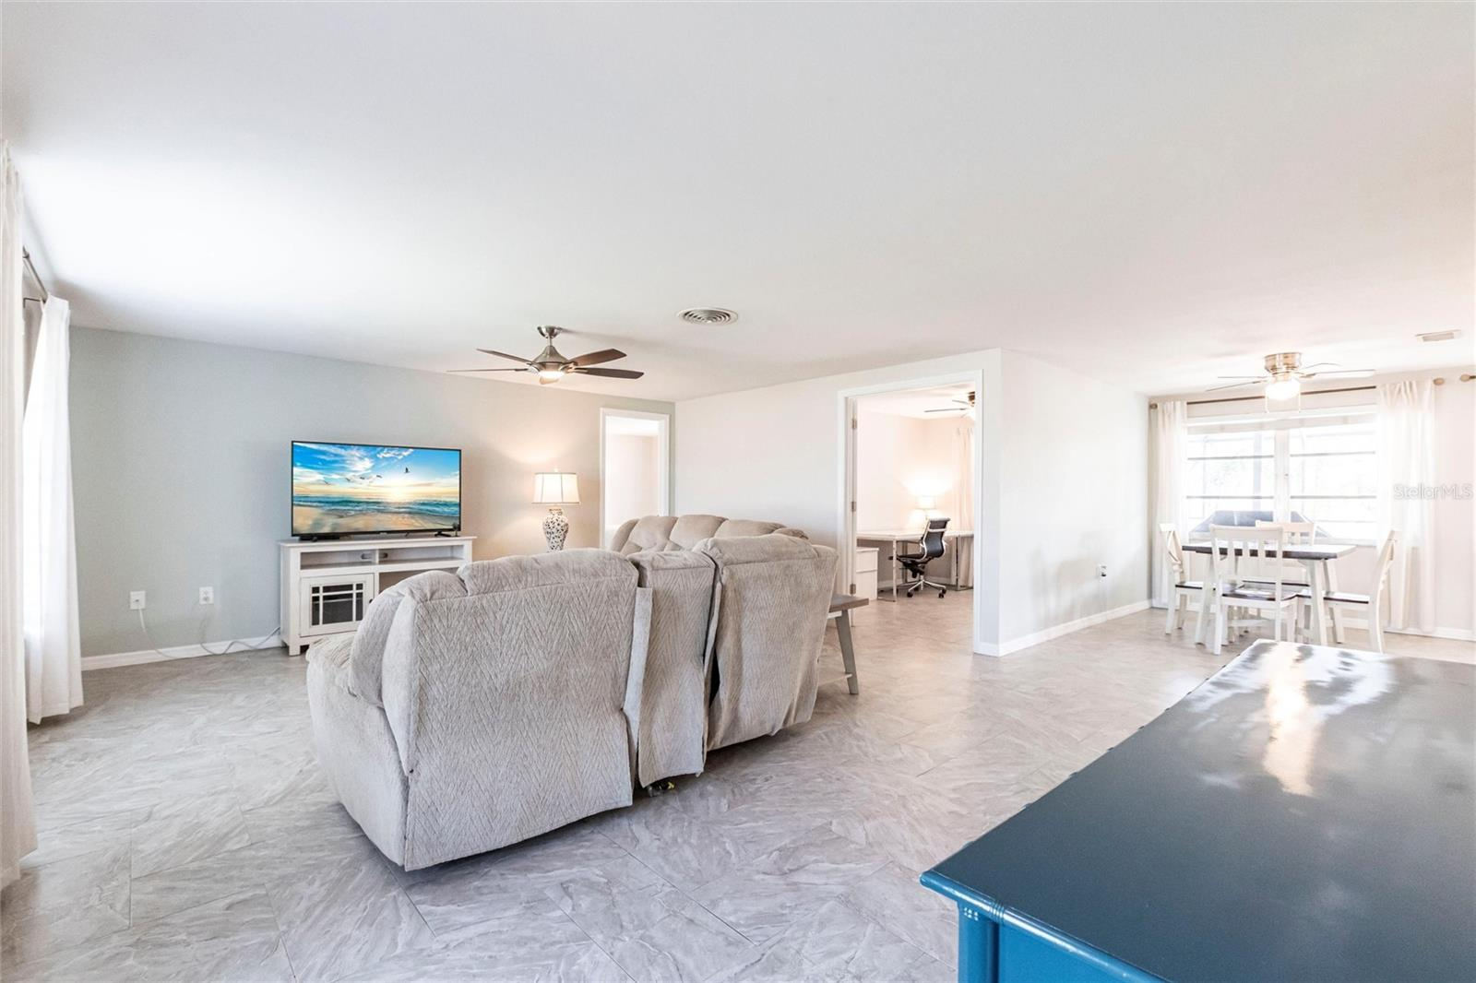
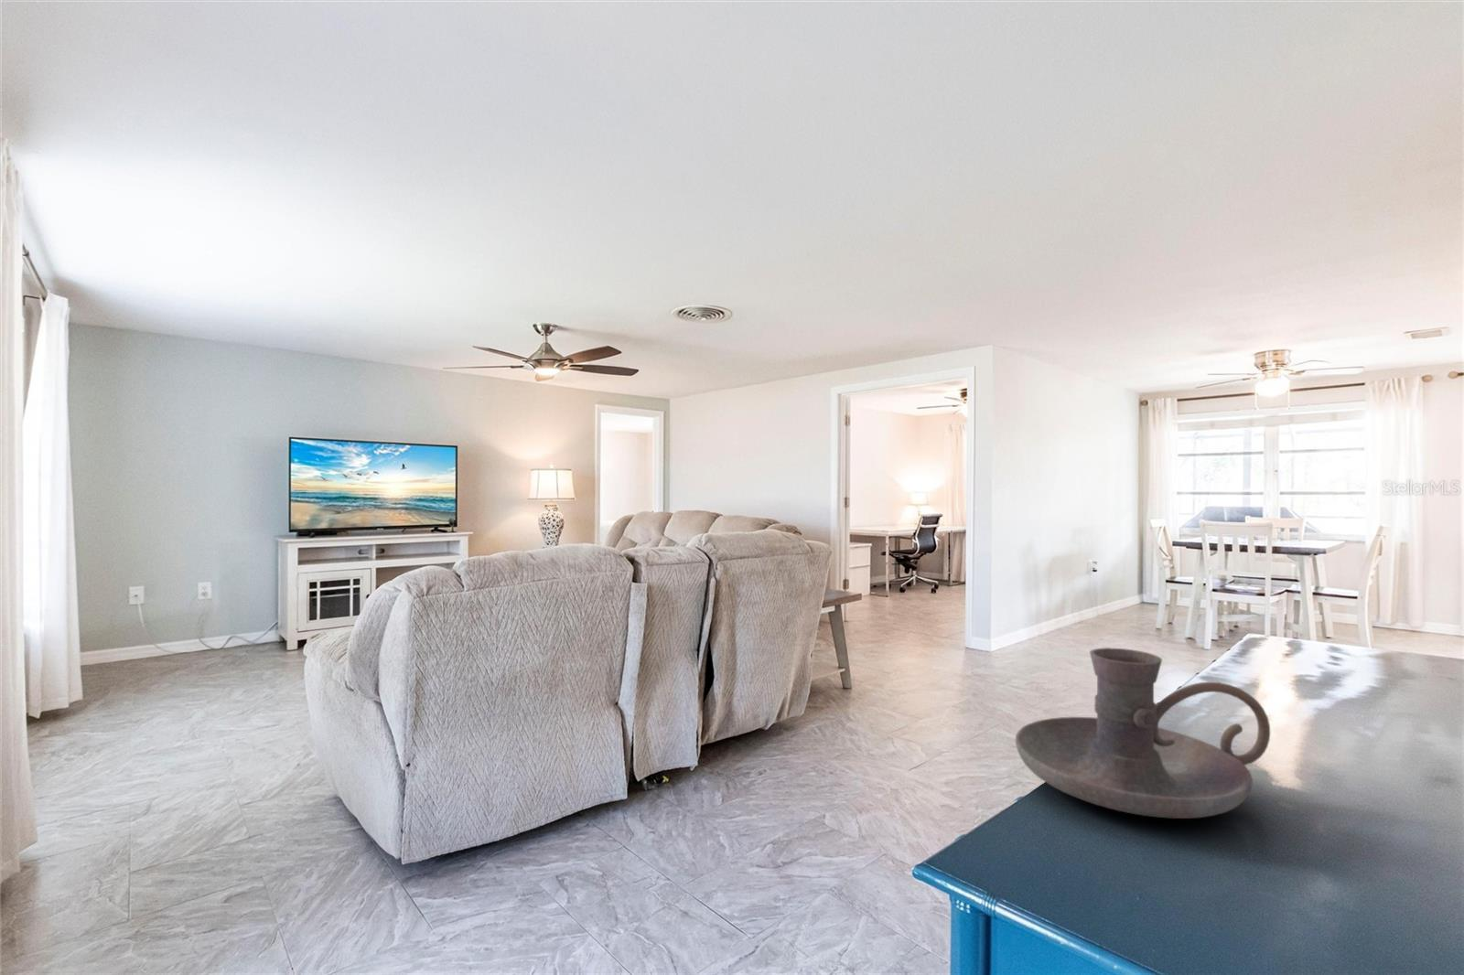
+ candle holder (1147, 720)
